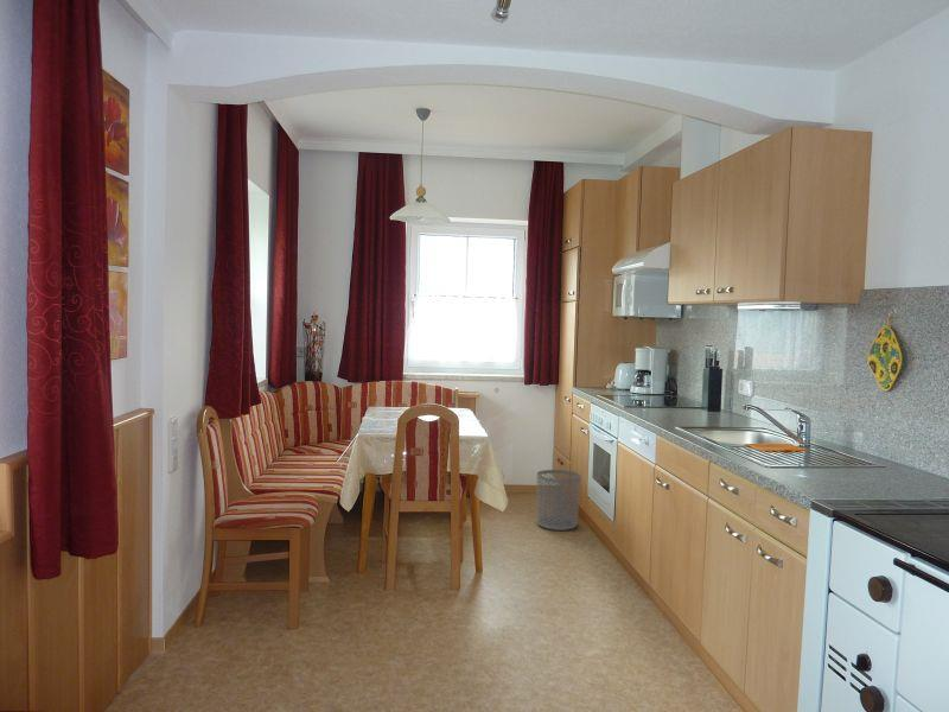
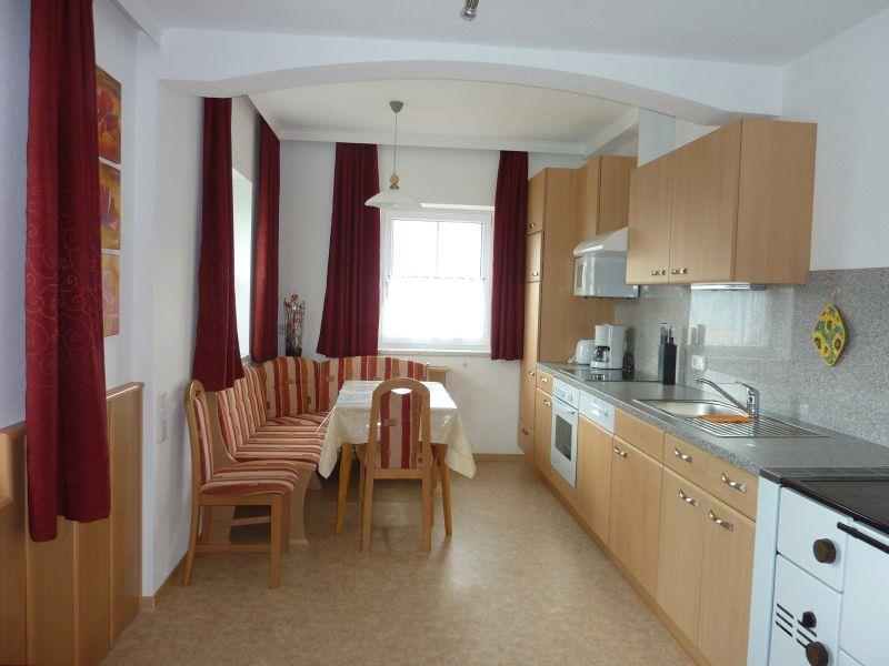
- waste bin (558, 500)
